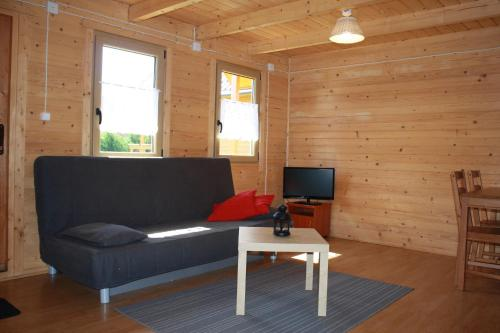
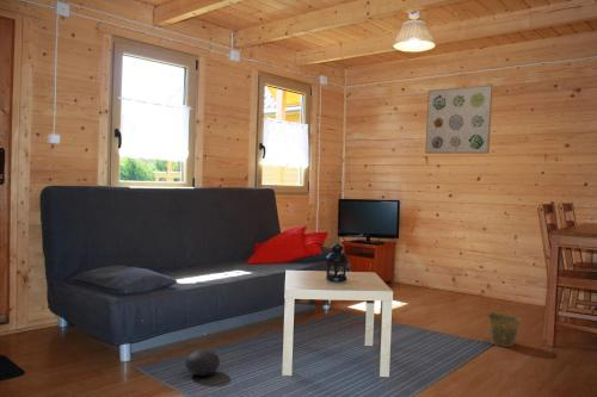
+ bucket (503, 321)
+ wall art (457, 120)
+ ball (202, 361)
